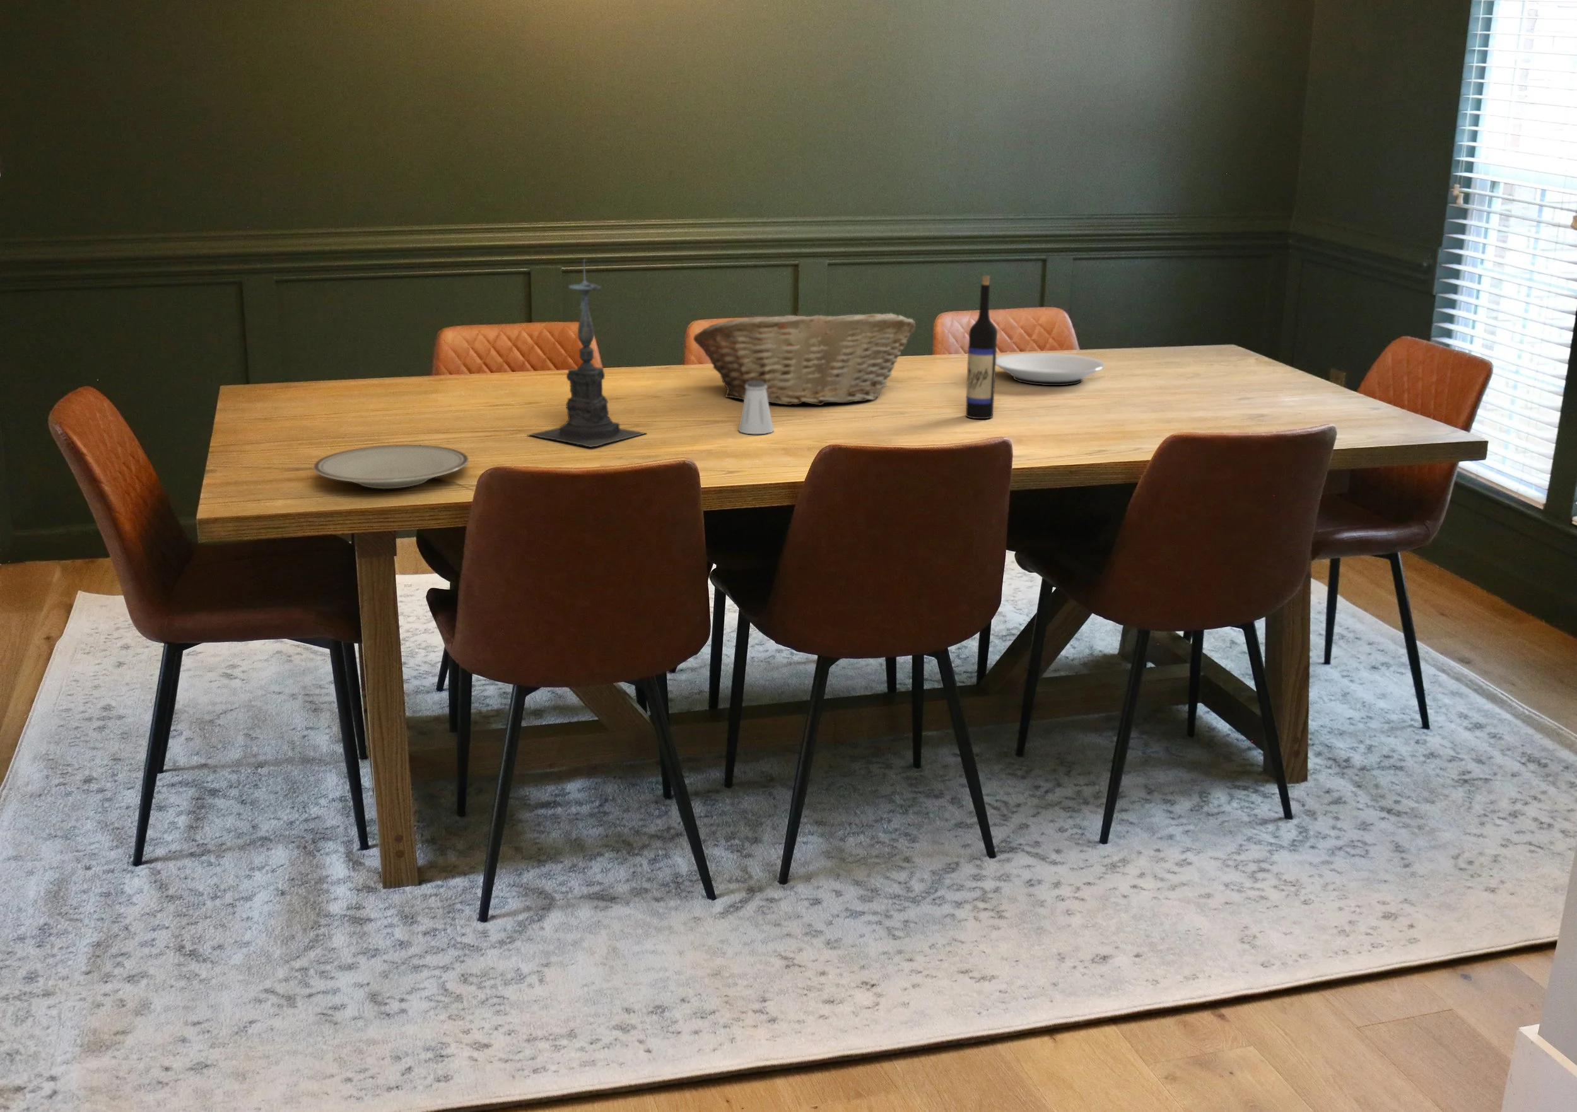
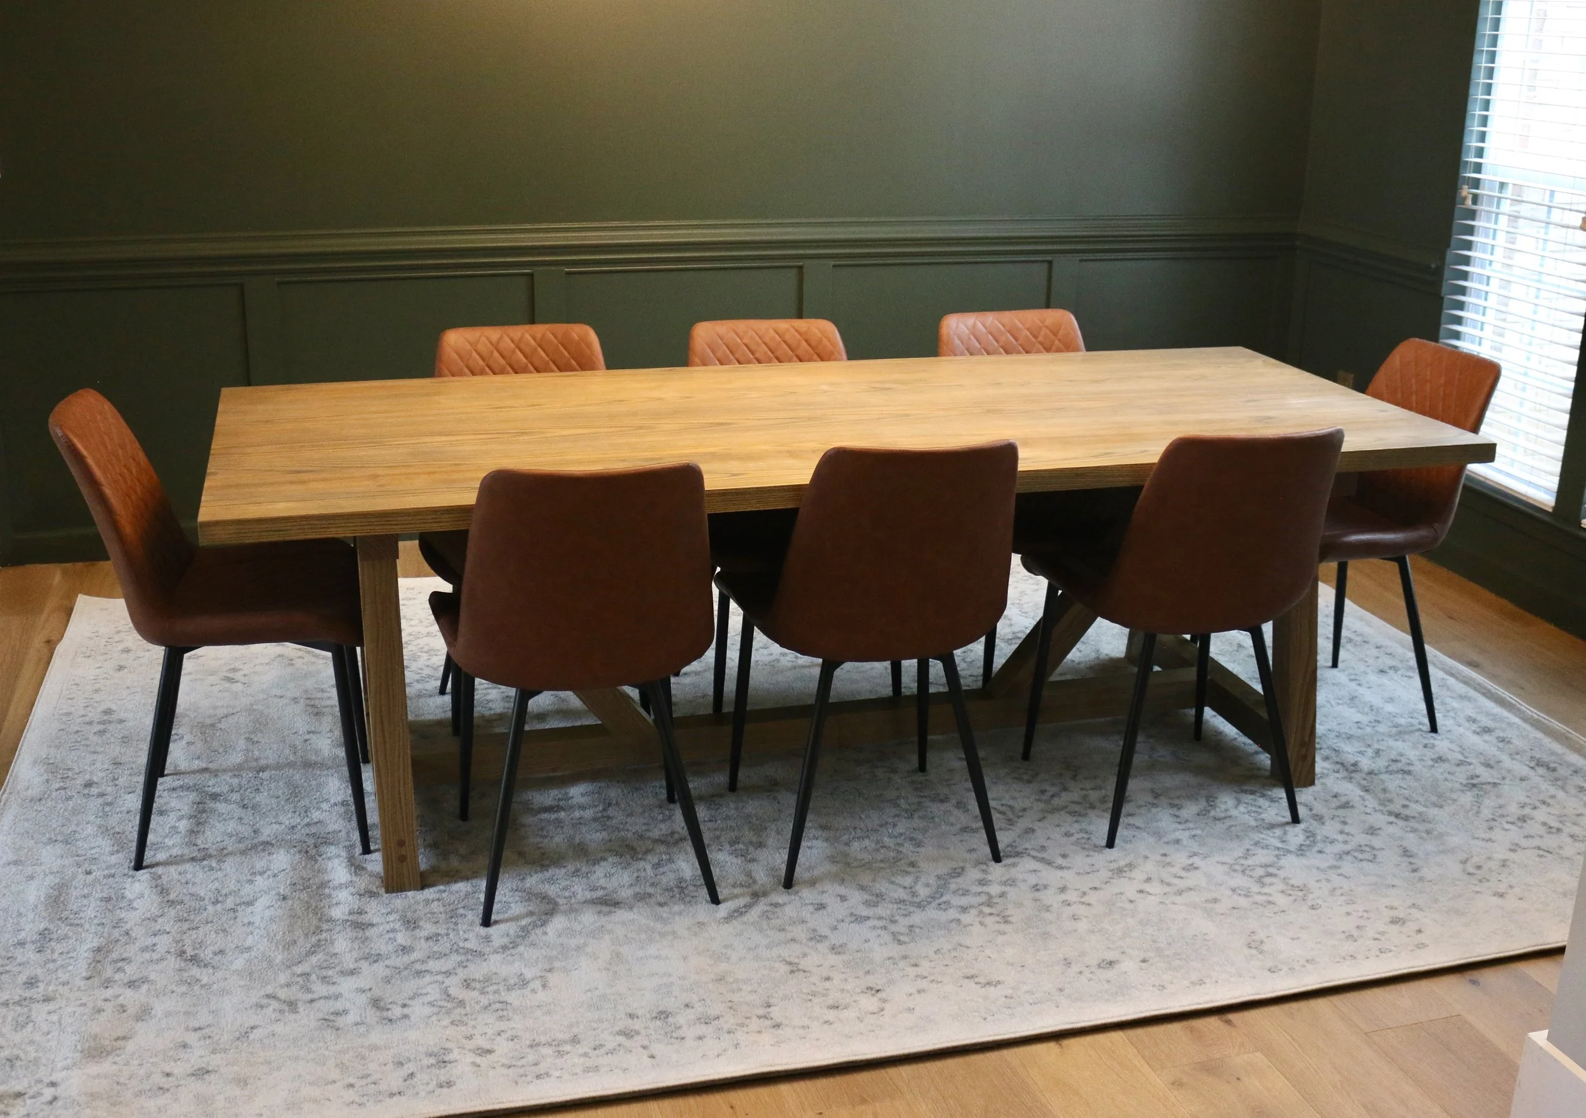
- plate (392, 471)
- candle holder (584, 348)
- wine bottle (982, 347)
- saltshaker (756, 407)
- fruit basket (805, 350)
- plate (1047, 371)
